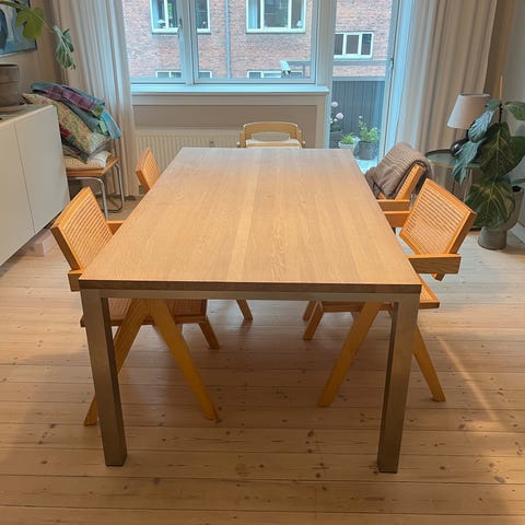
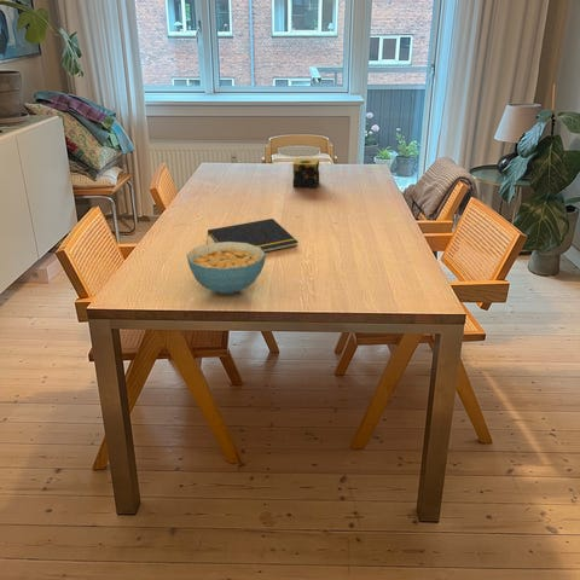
+ cereal bowl (226, 272)
+ notepad (253, 237)
+ candle (306, 173)
